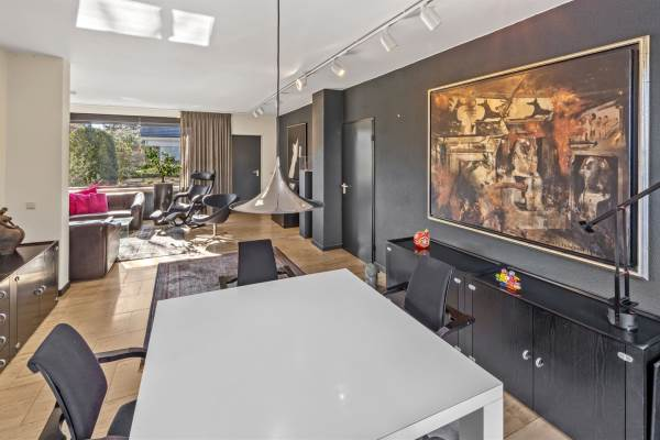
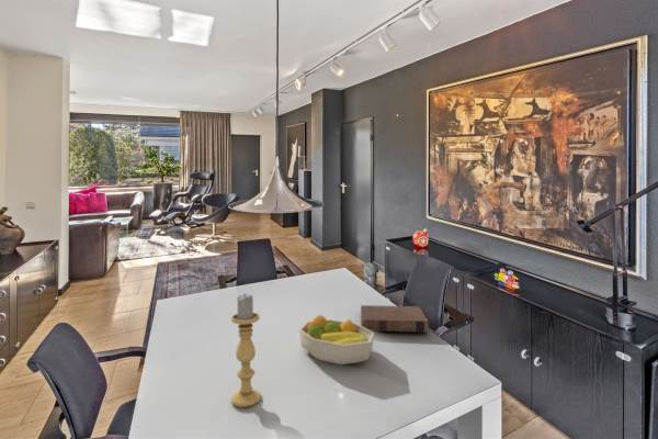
+ fruit bowl (336, 337)
+ candle holder (246, 346)
+ book (392, 317)
